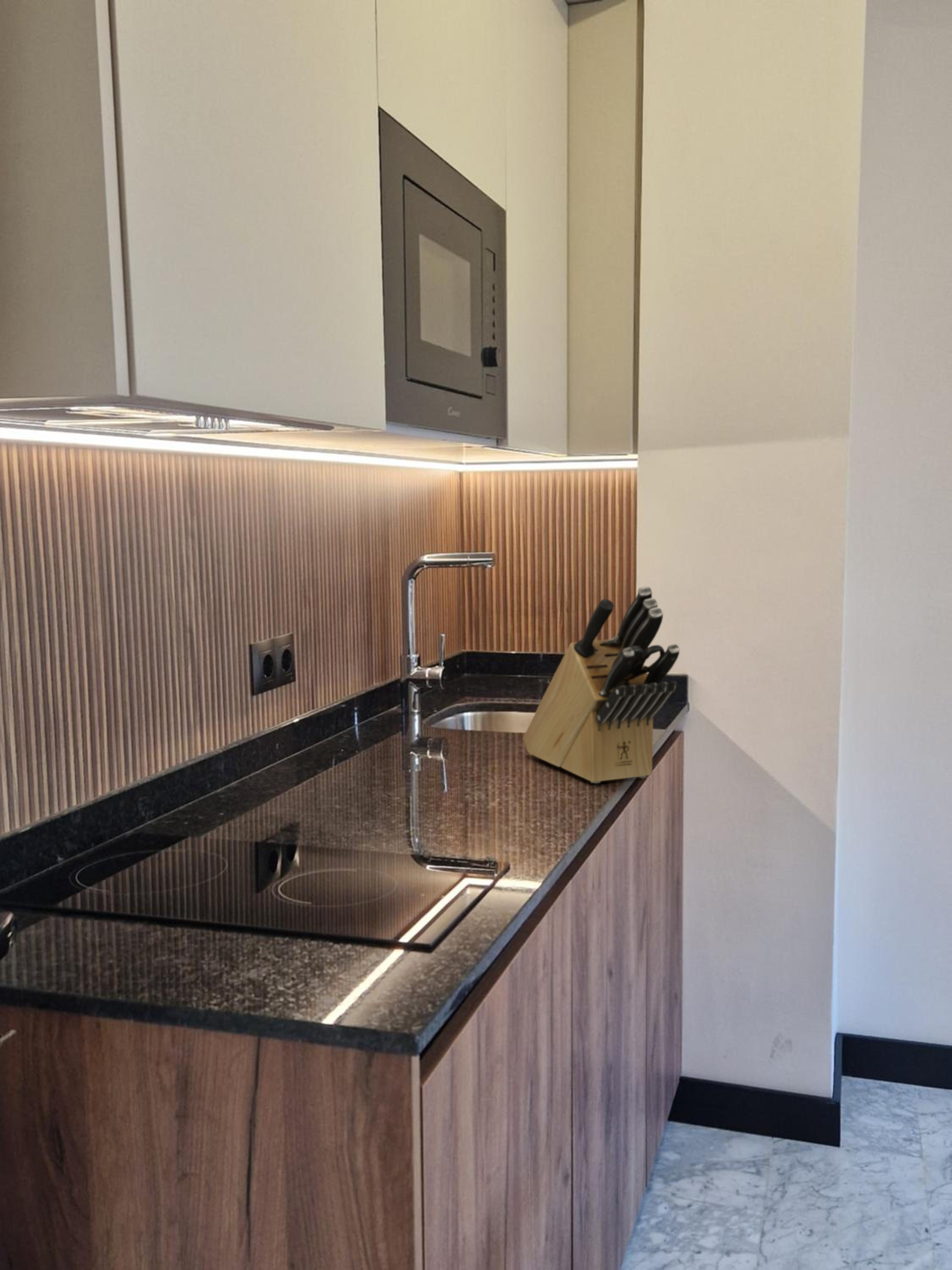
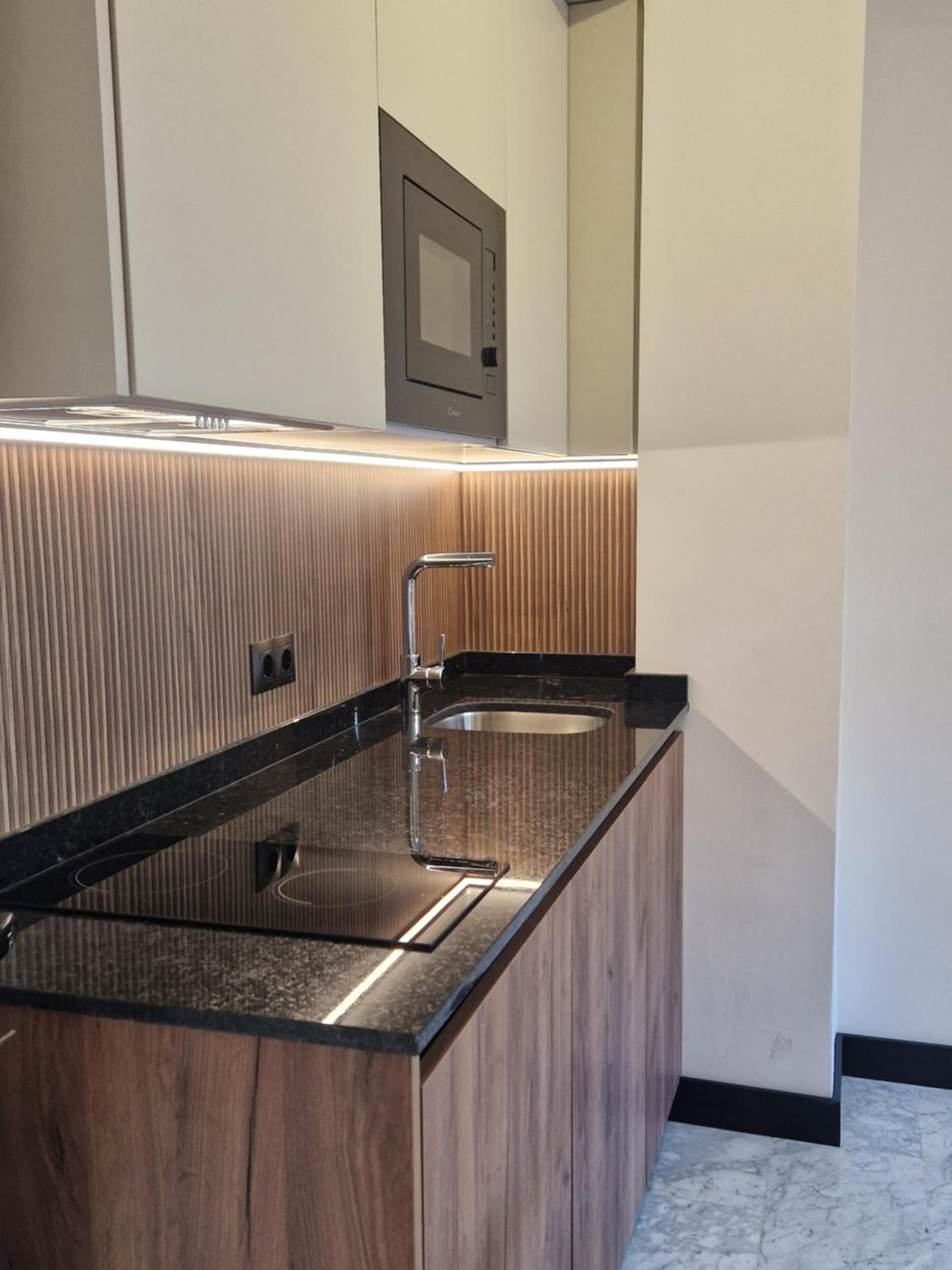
- knife block (597, 678)
